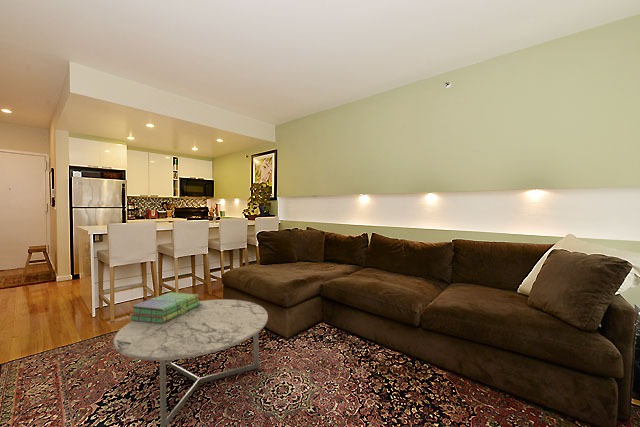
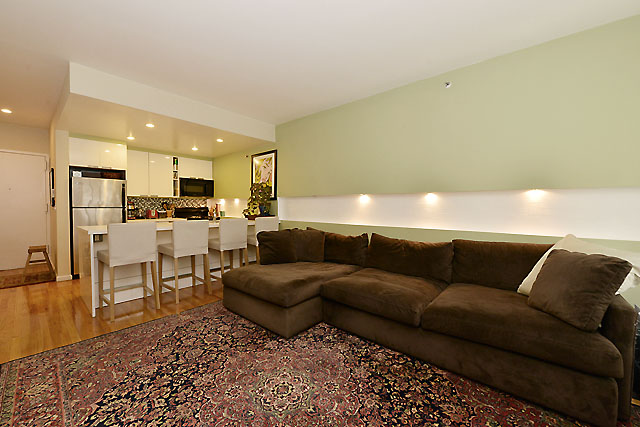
- stack of books (167, 306)
- coffee table (199, 352)
